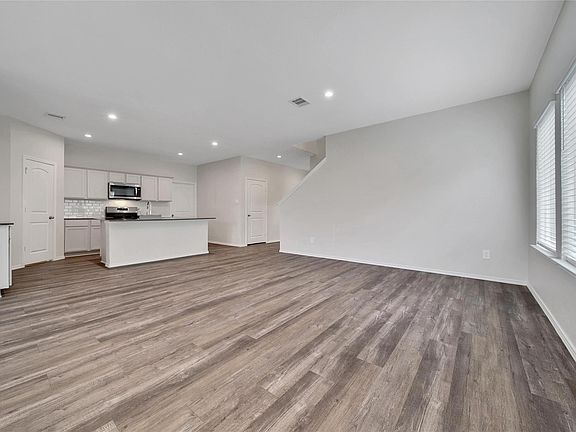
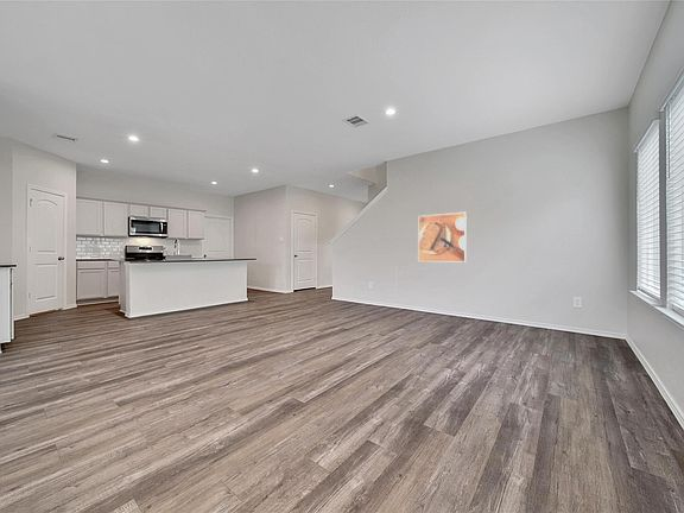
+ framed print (441, 238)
